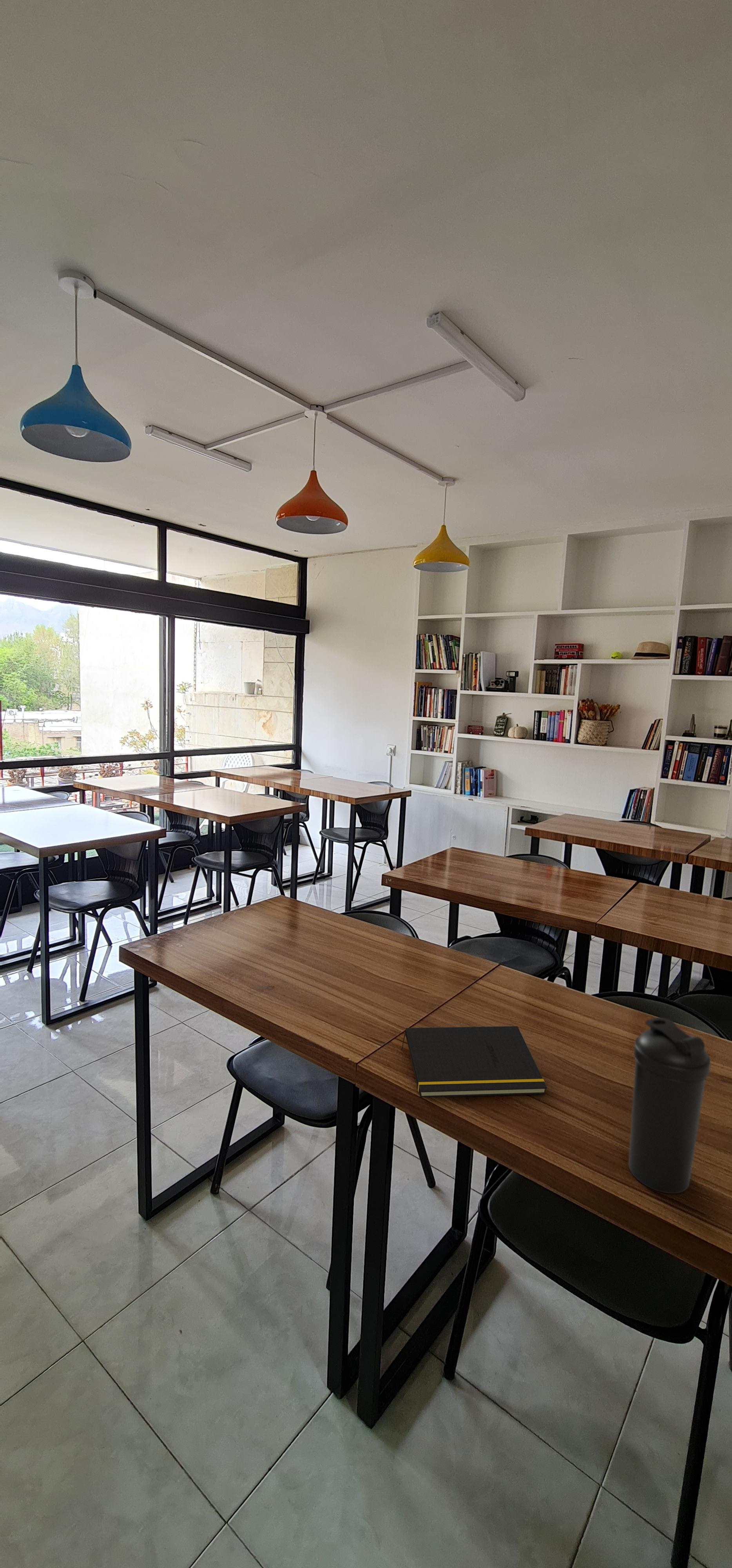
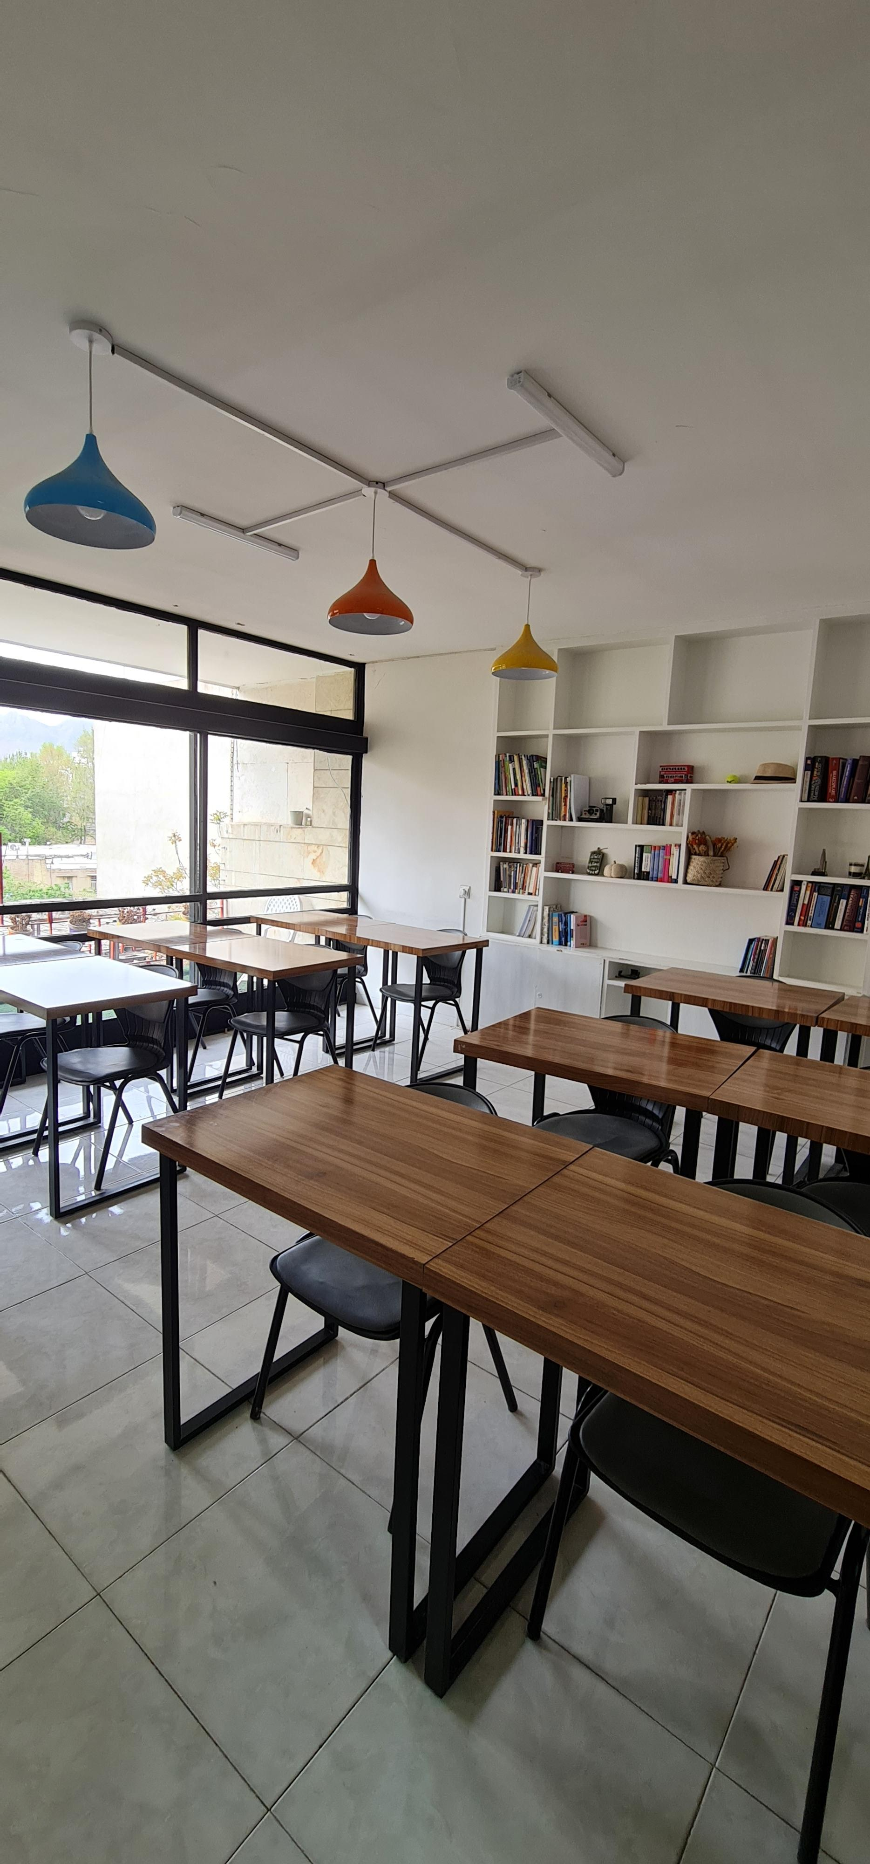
- water bottle (666, 1102)
- notepad (472, 1059)
